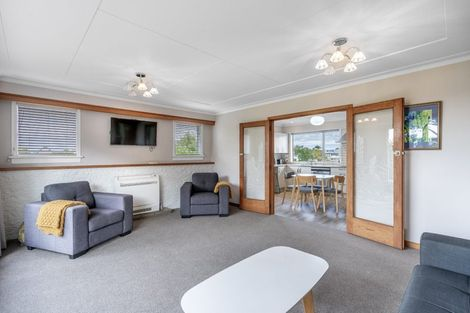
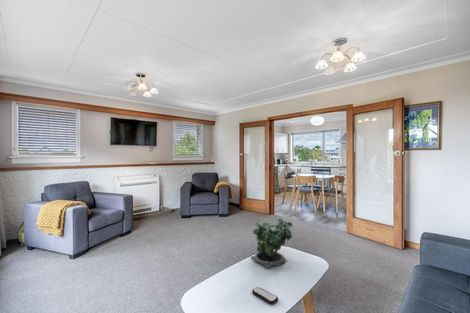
+ potted plant (272, 239)
+ remote control (264, 295)
